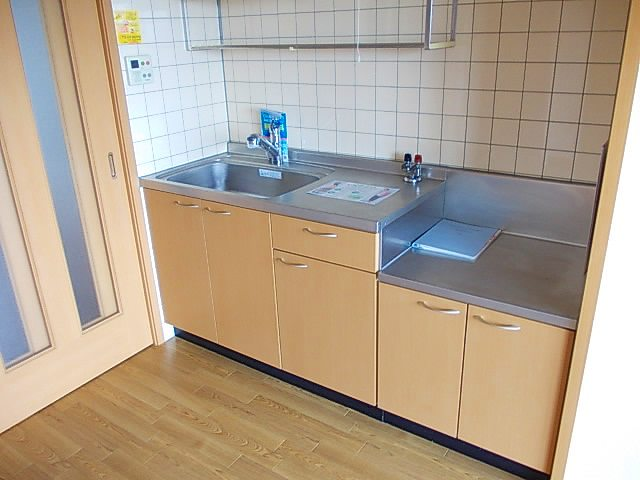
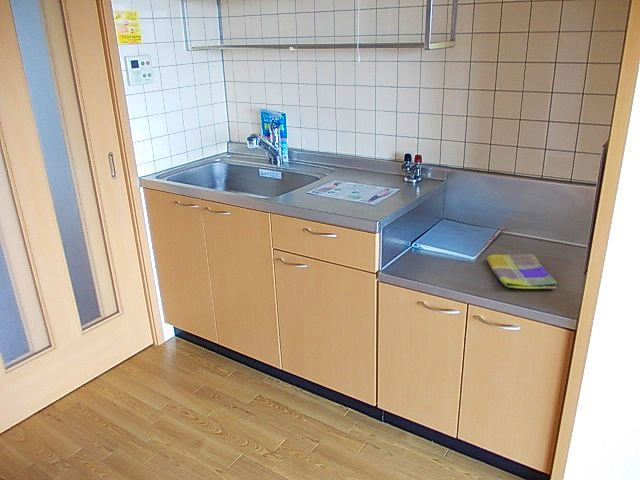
+ dish towel (519, 270)
